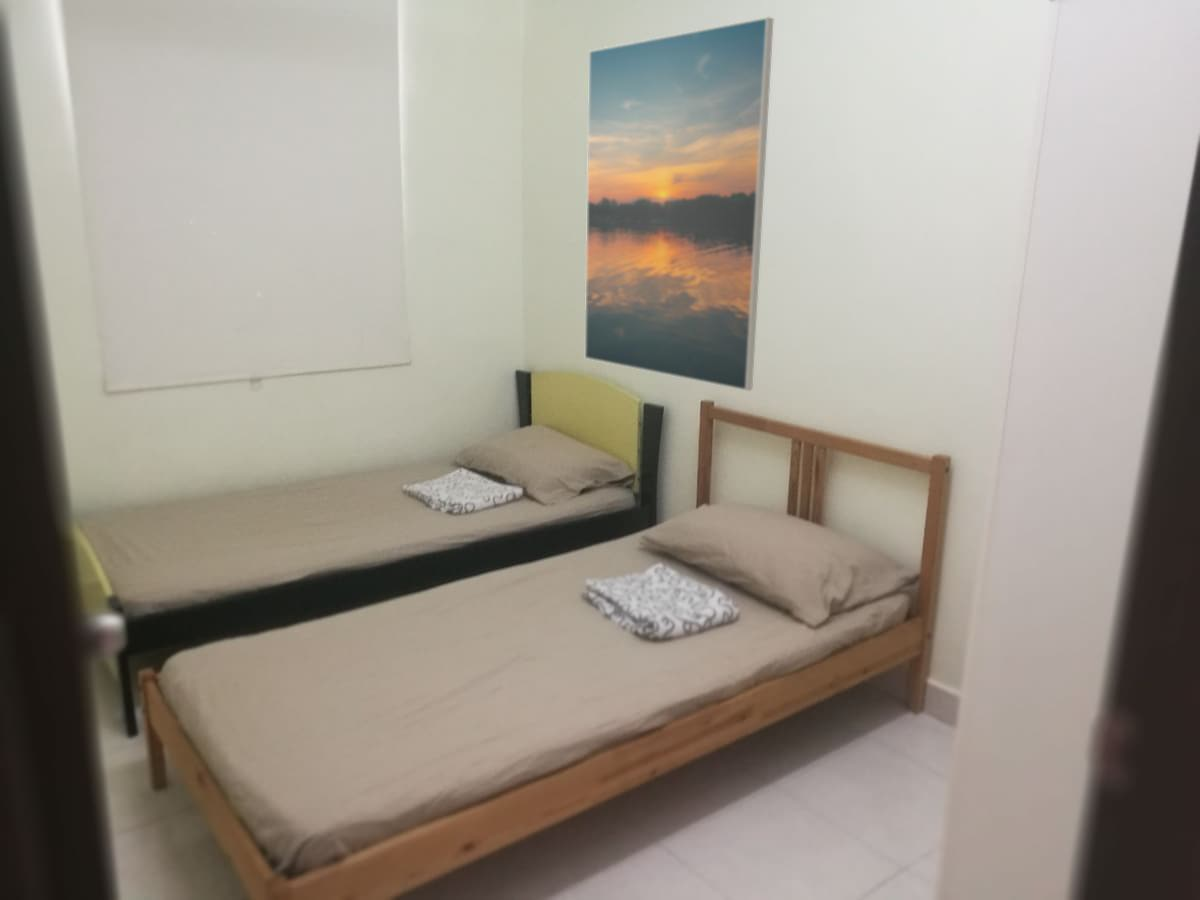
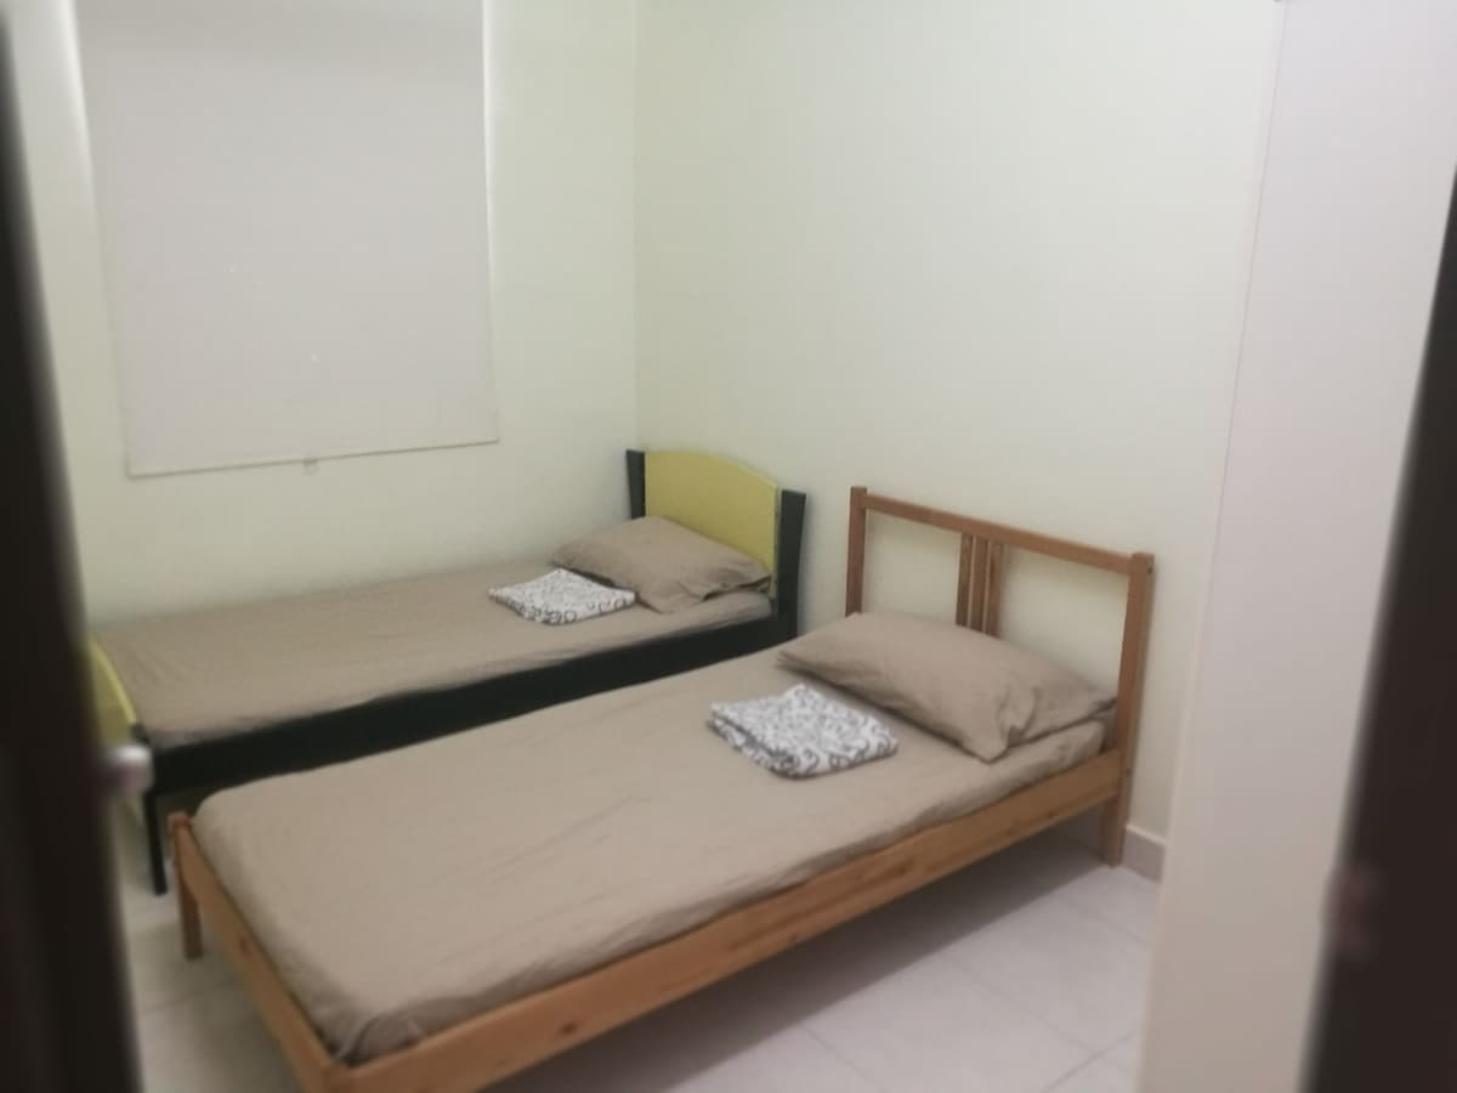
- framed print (666, 211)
